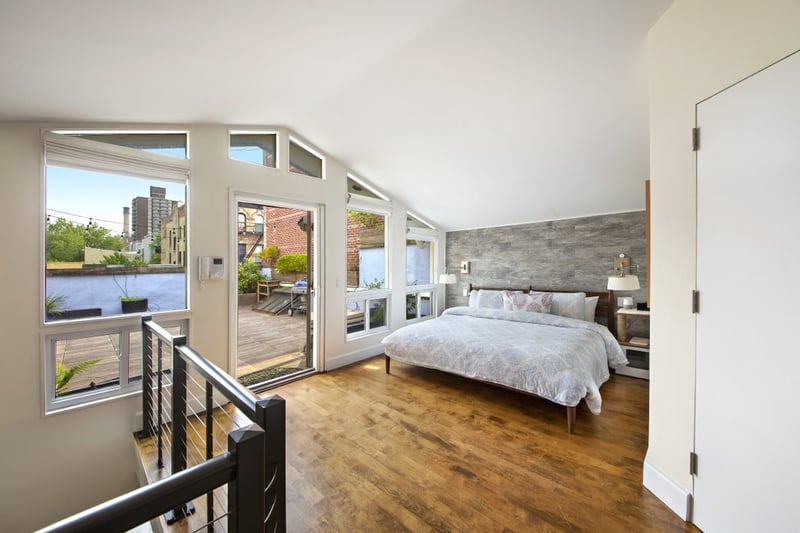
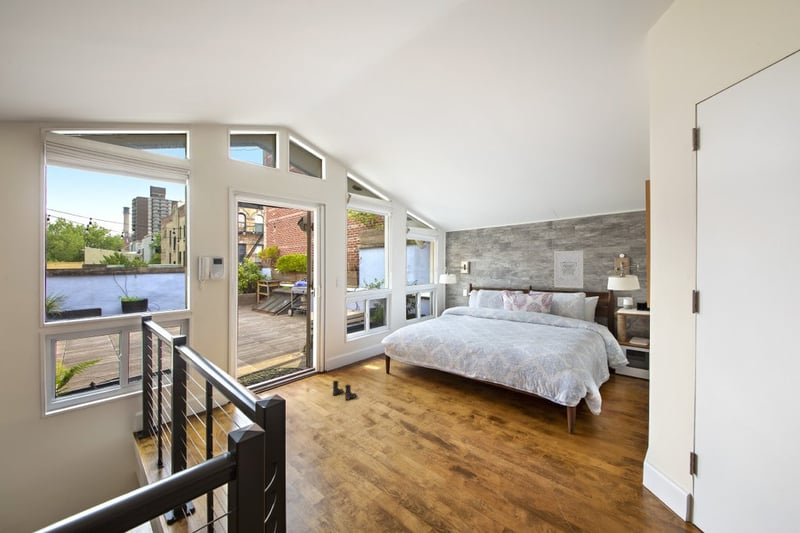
+ boots (345, 388)
+ wall art (568, 269)
